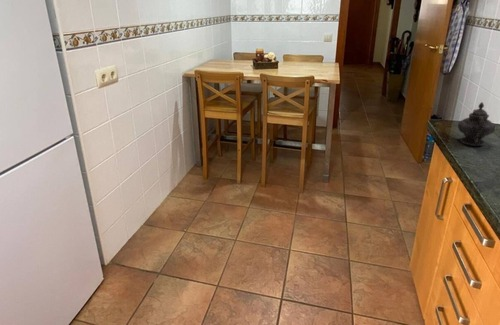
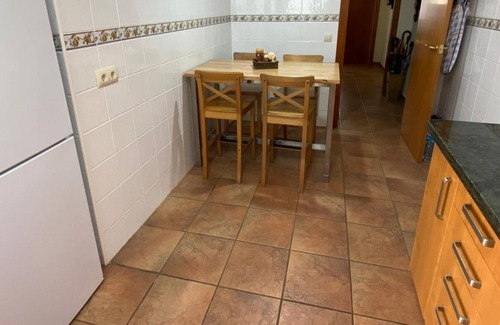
- teapot (476, 122)
